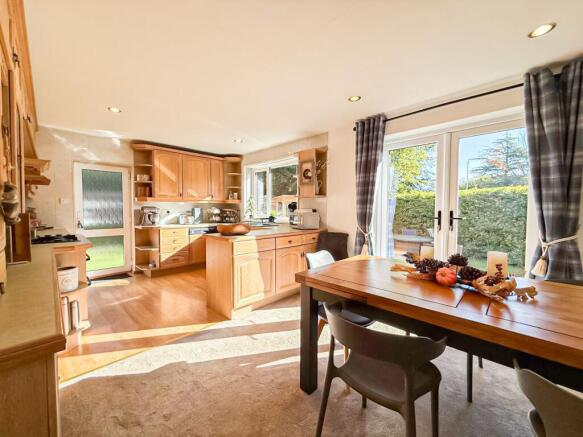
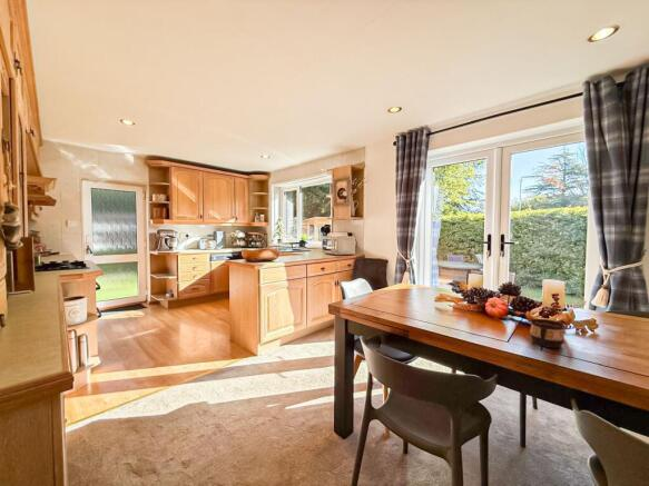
+ cup (544, 333)
